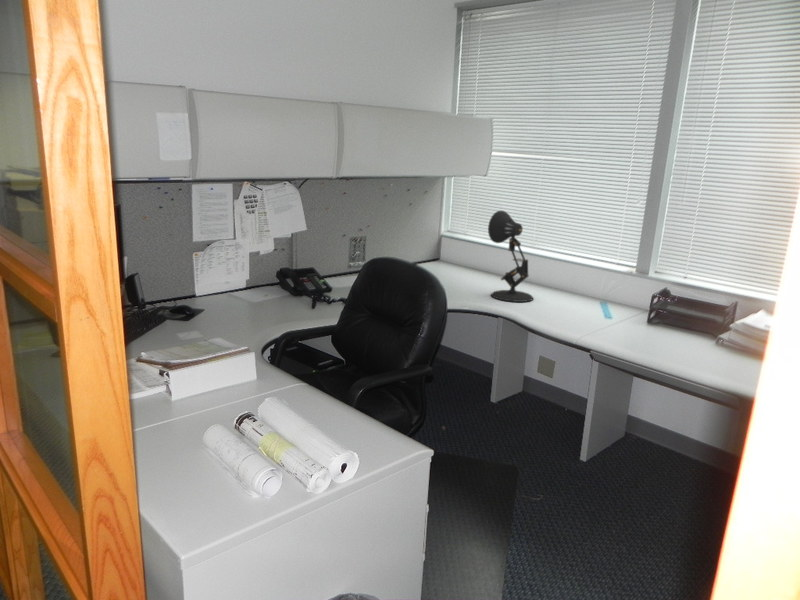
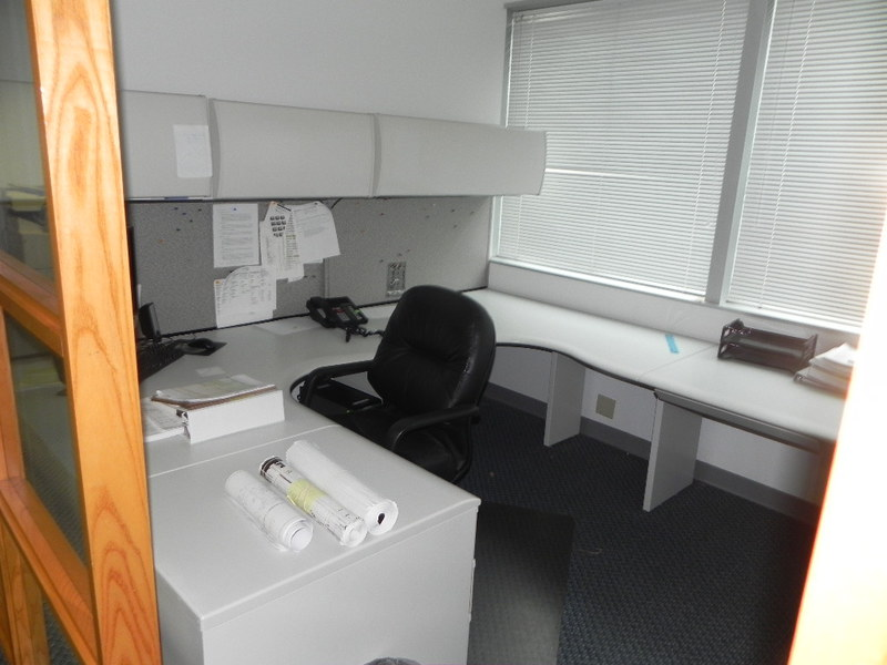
- desk lamp (514, 255)
